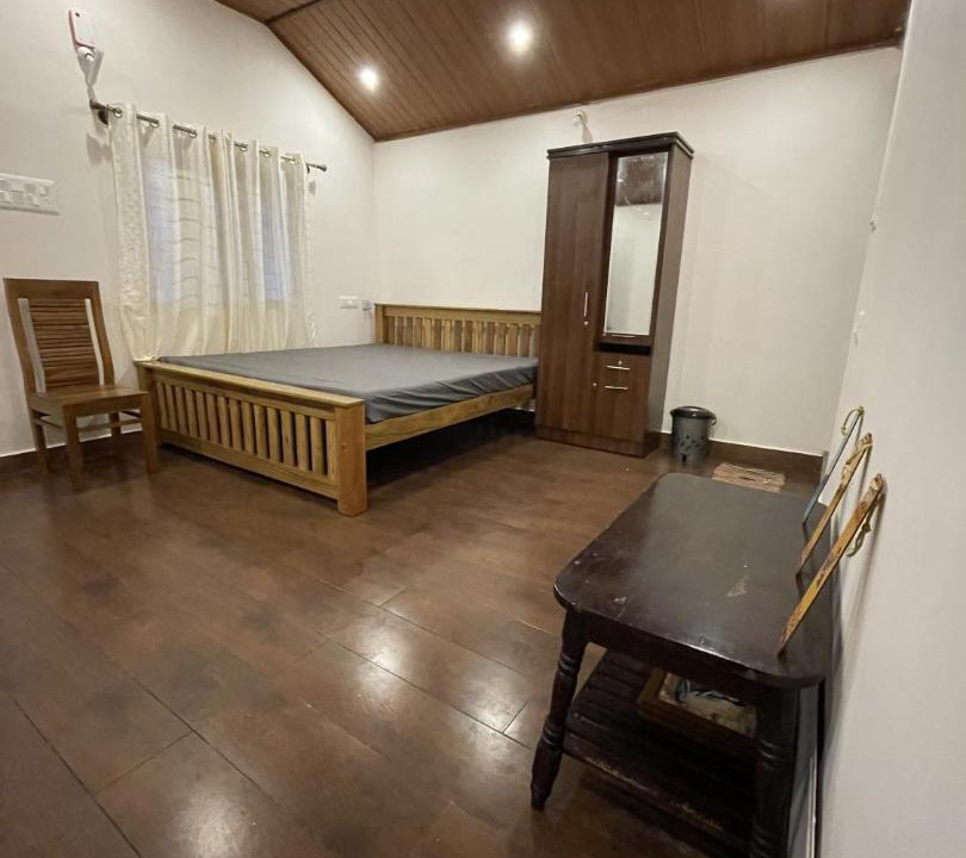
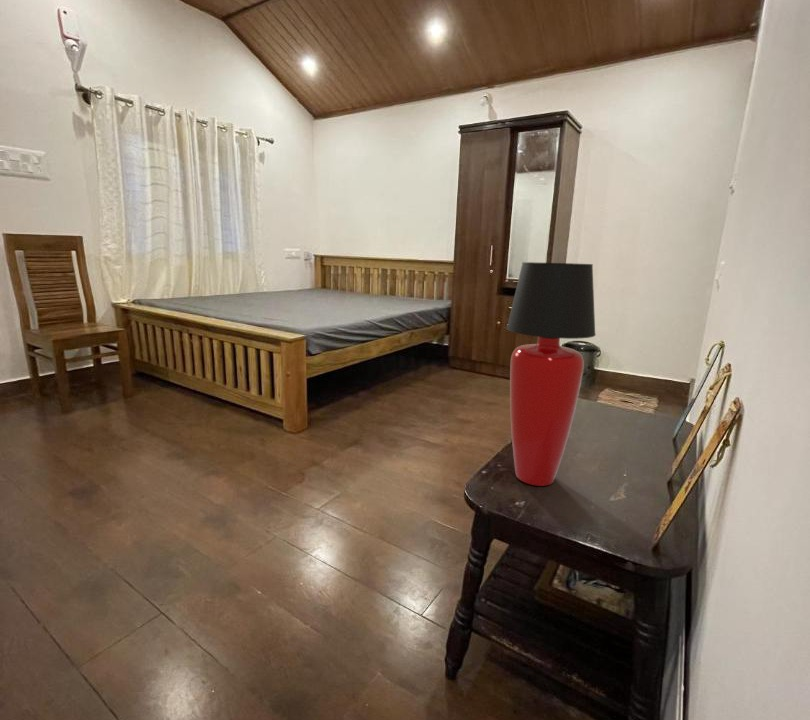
+ table lamp (545, 375)
